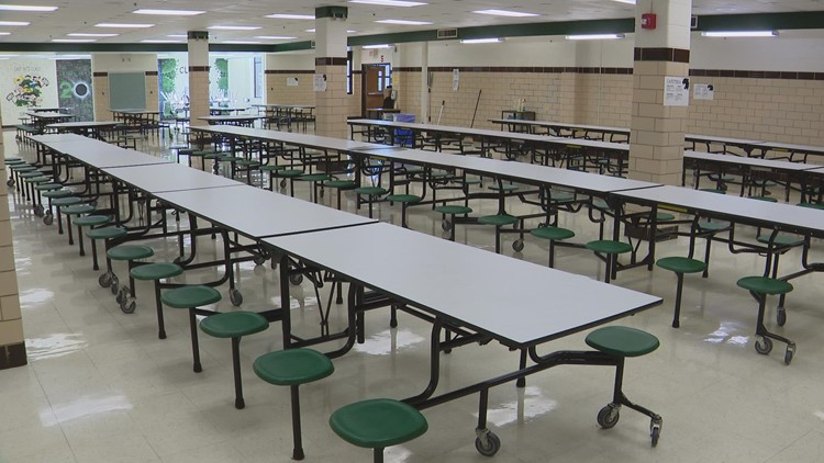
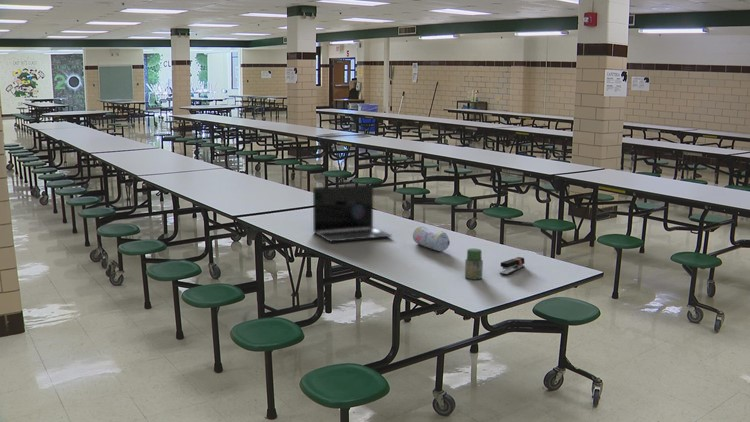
+ stapler (512, 264)
+ laptop (352, 212)
+ pencil case (430, 238)
+ jar (473, 263)
